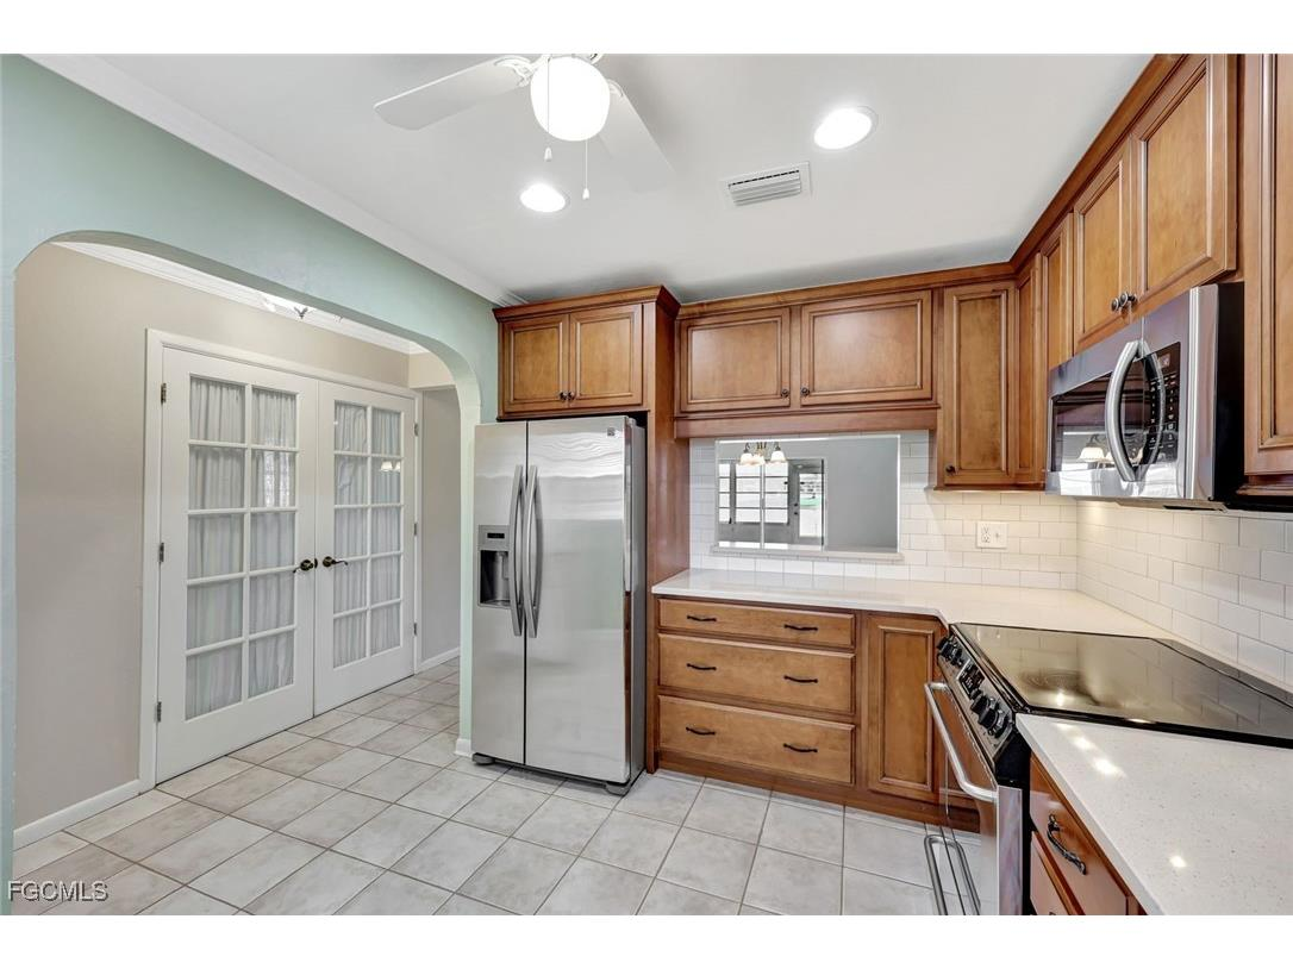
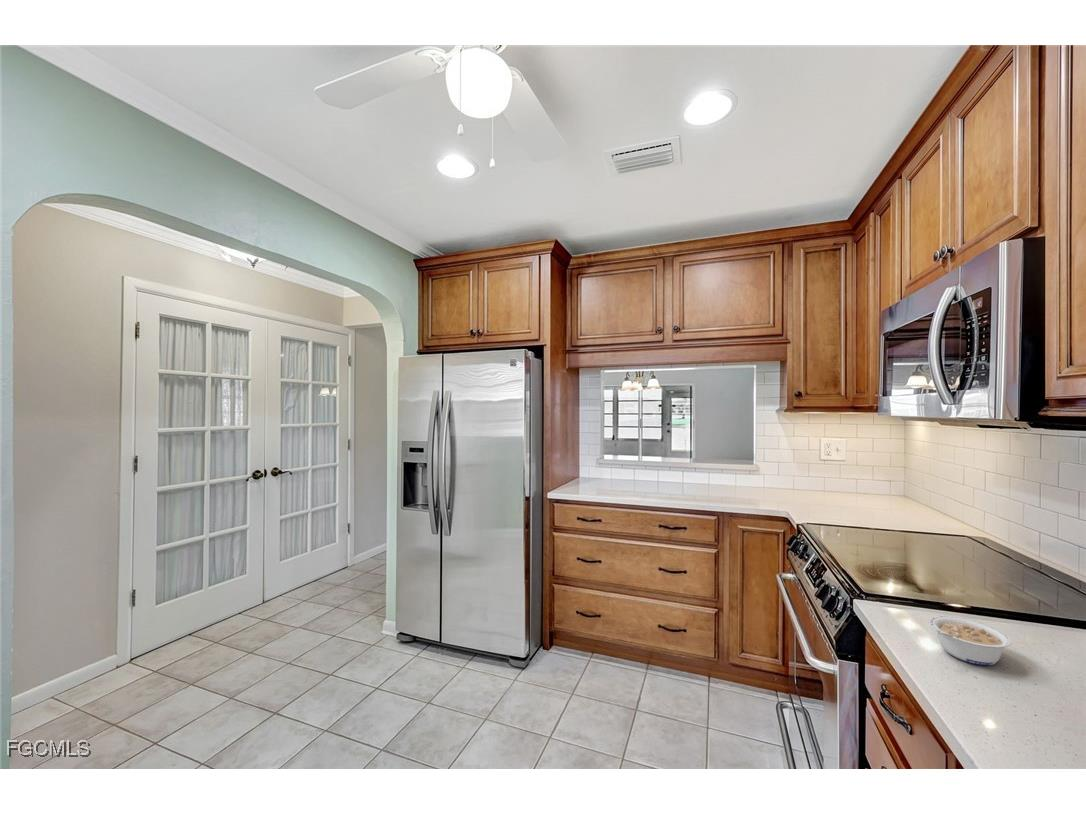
+ legume (969, 640)
